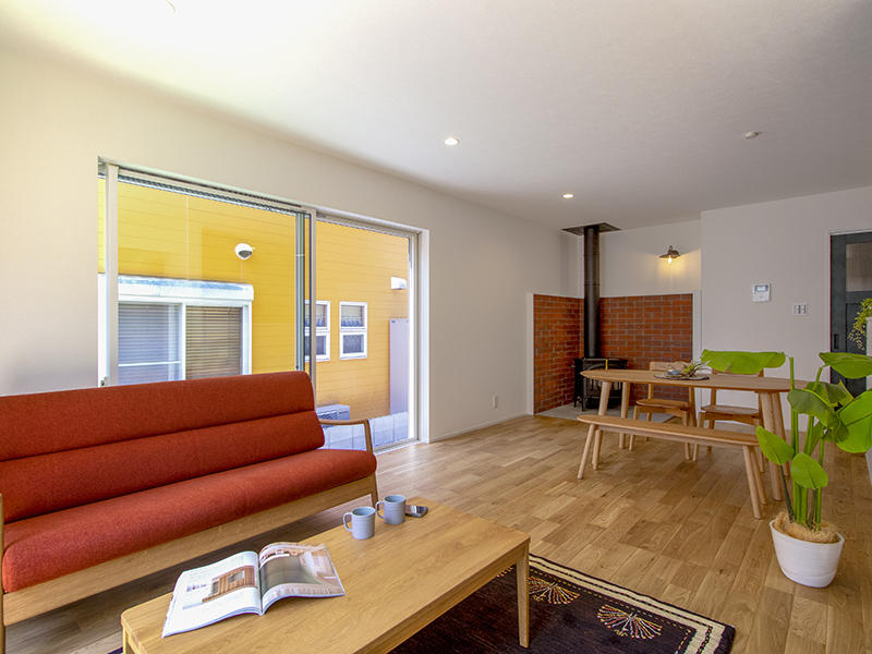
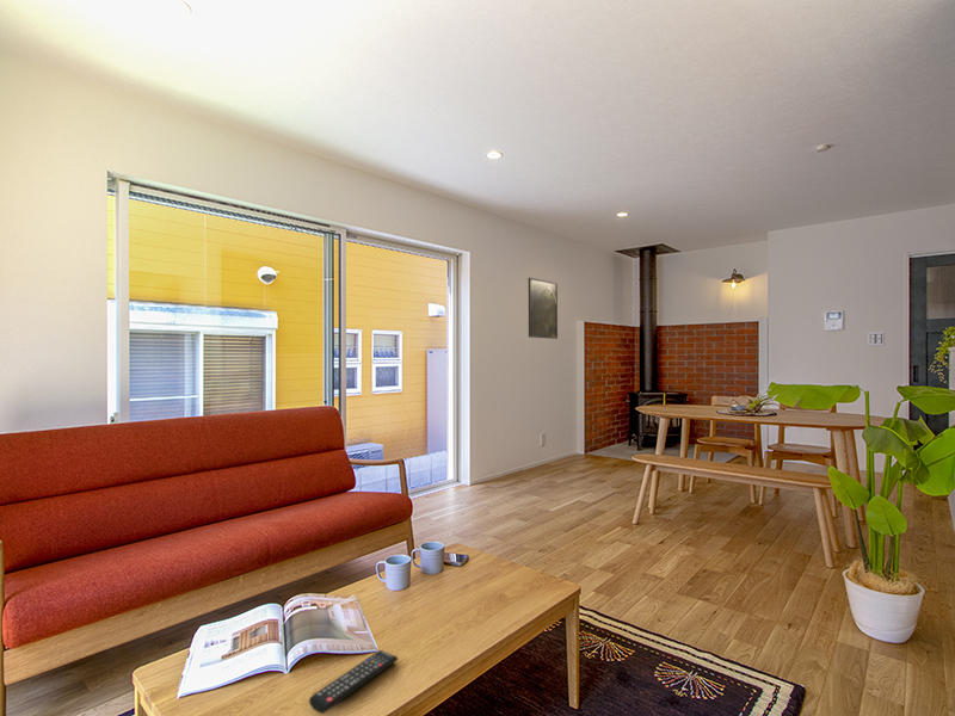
+ remote control (356, 679)
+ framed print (543, 309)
